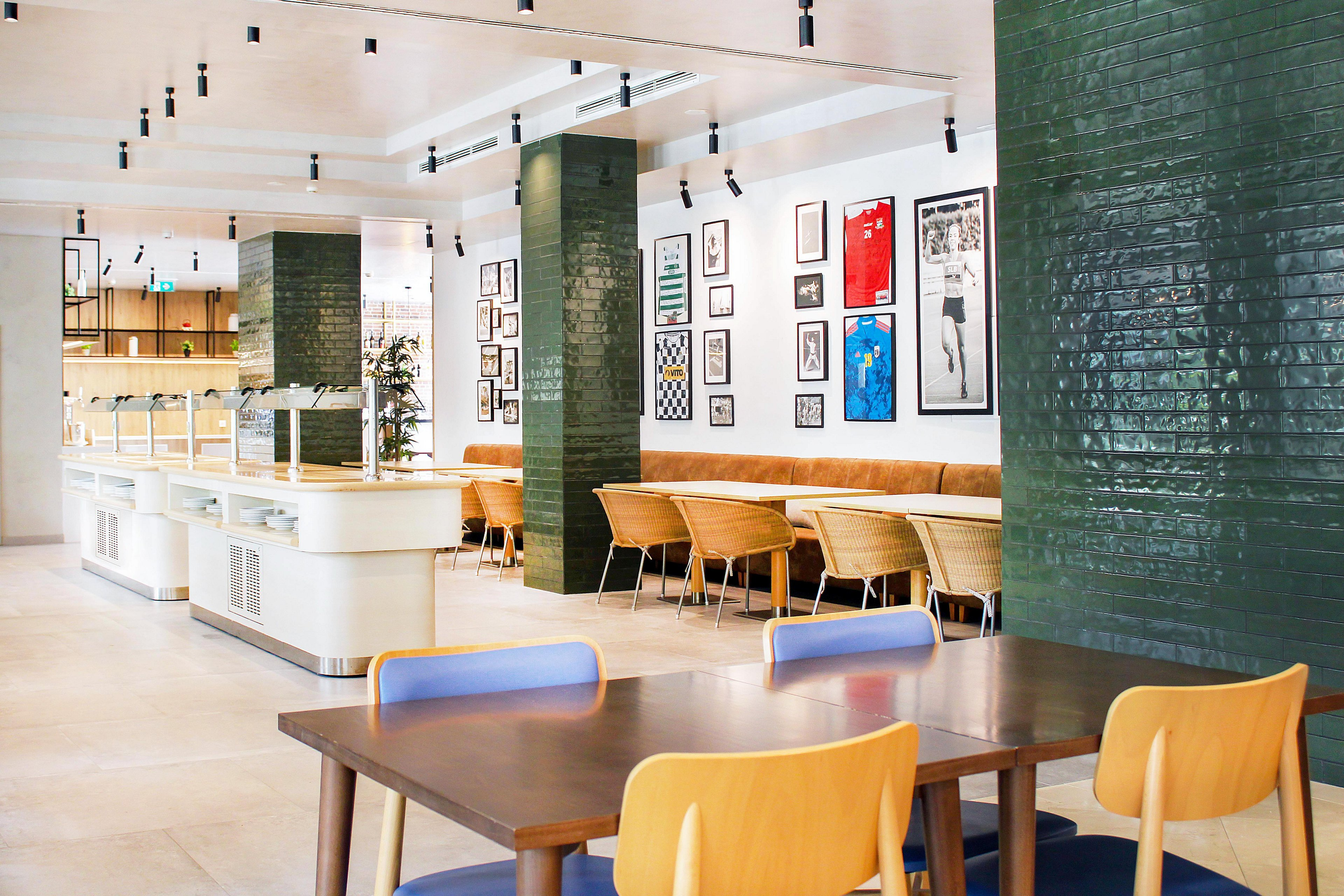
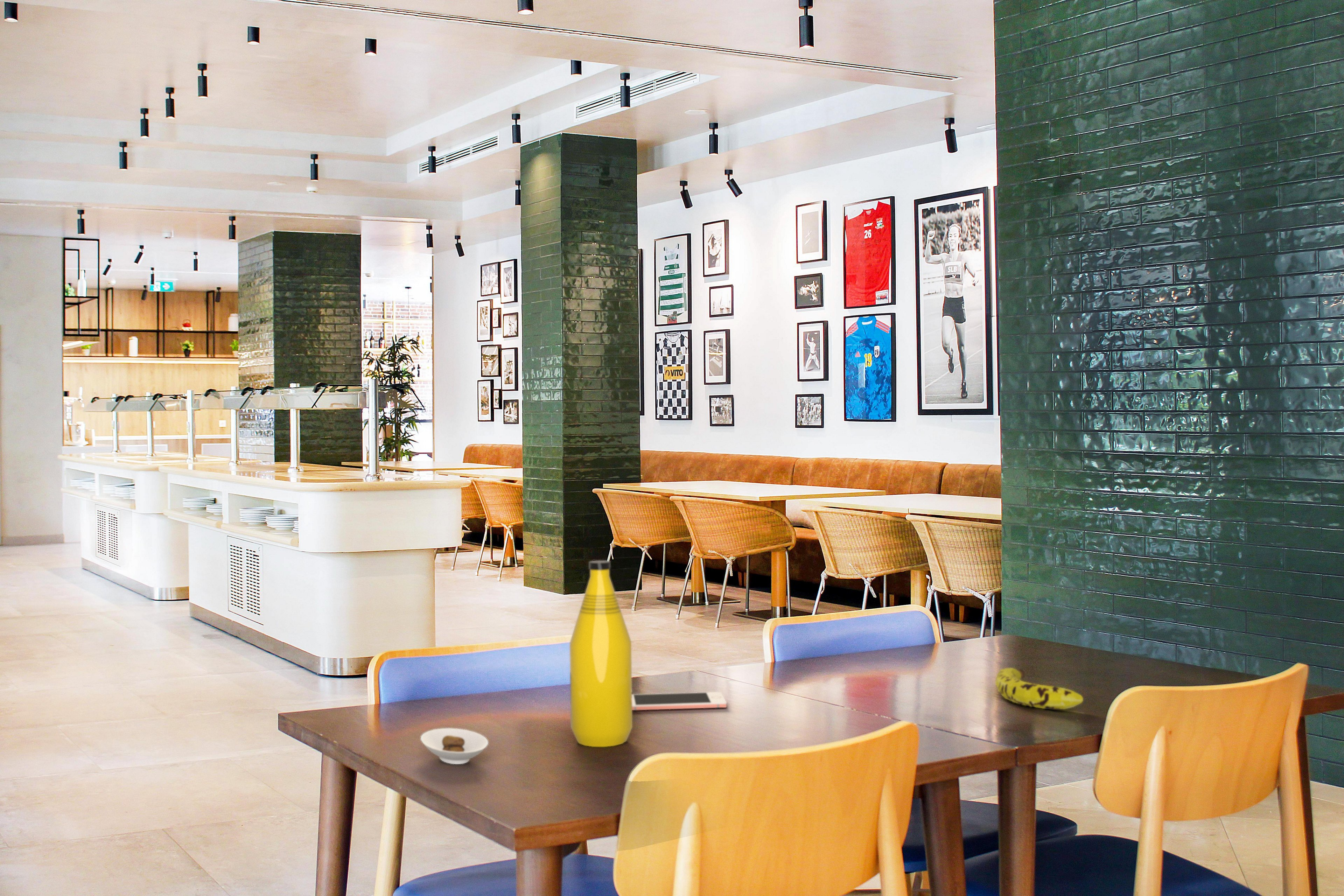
+ fruit (1039, 687)
+ cell phone (674, 701)
+ saucer (454, 747)
+ bottle (601, 651)
